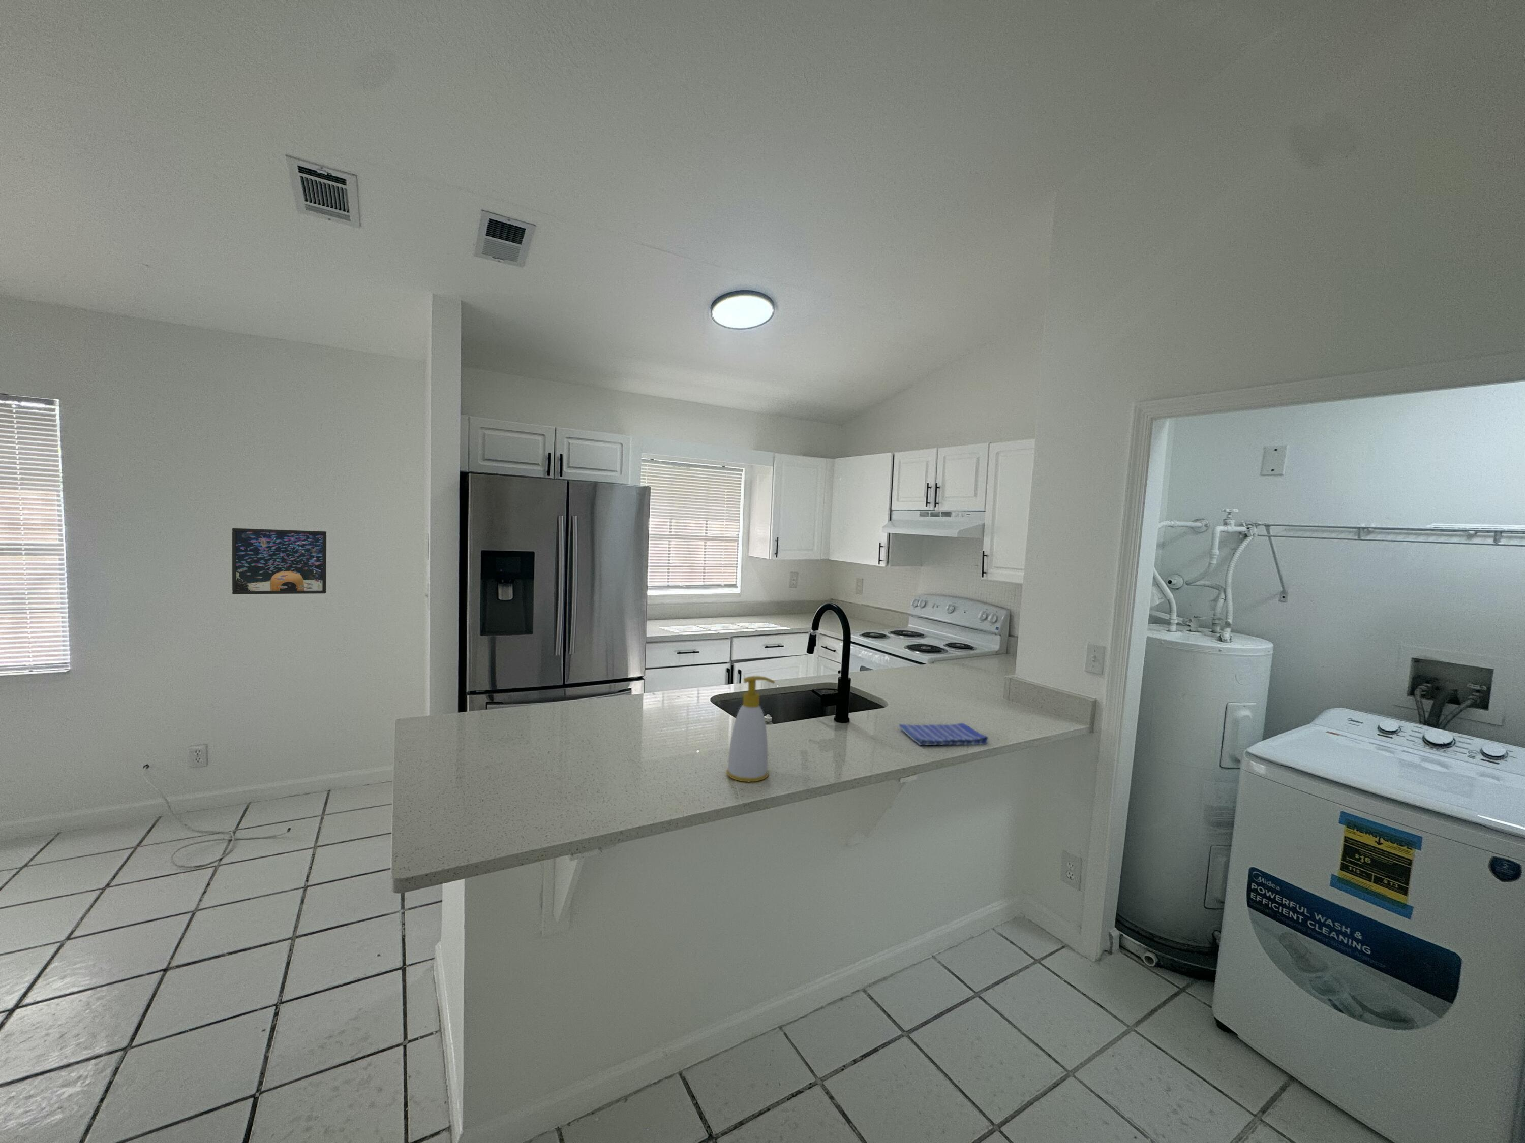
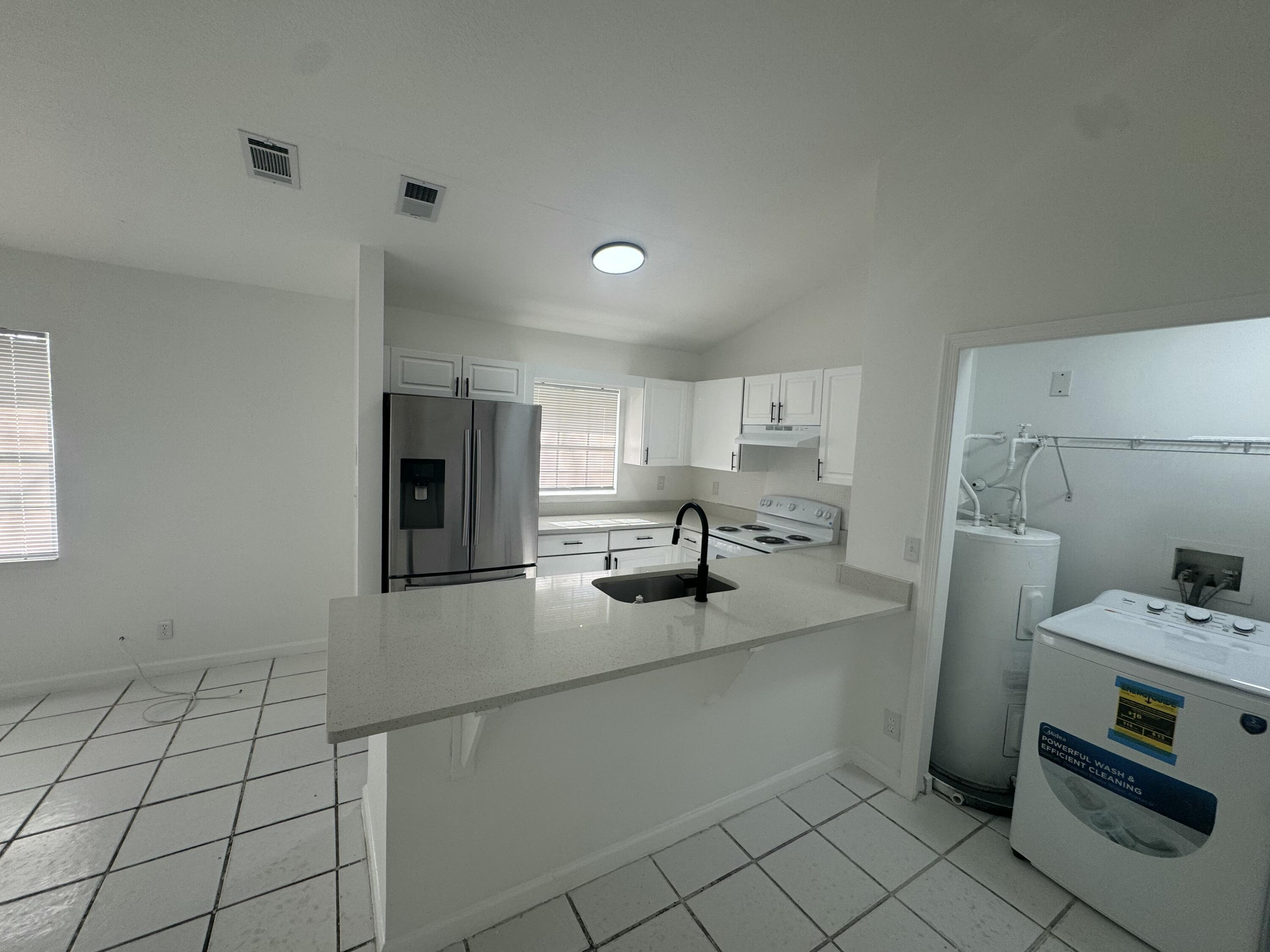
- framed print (281, 562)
- soap bottle (750, 726)
- dish towel (943, 732)
